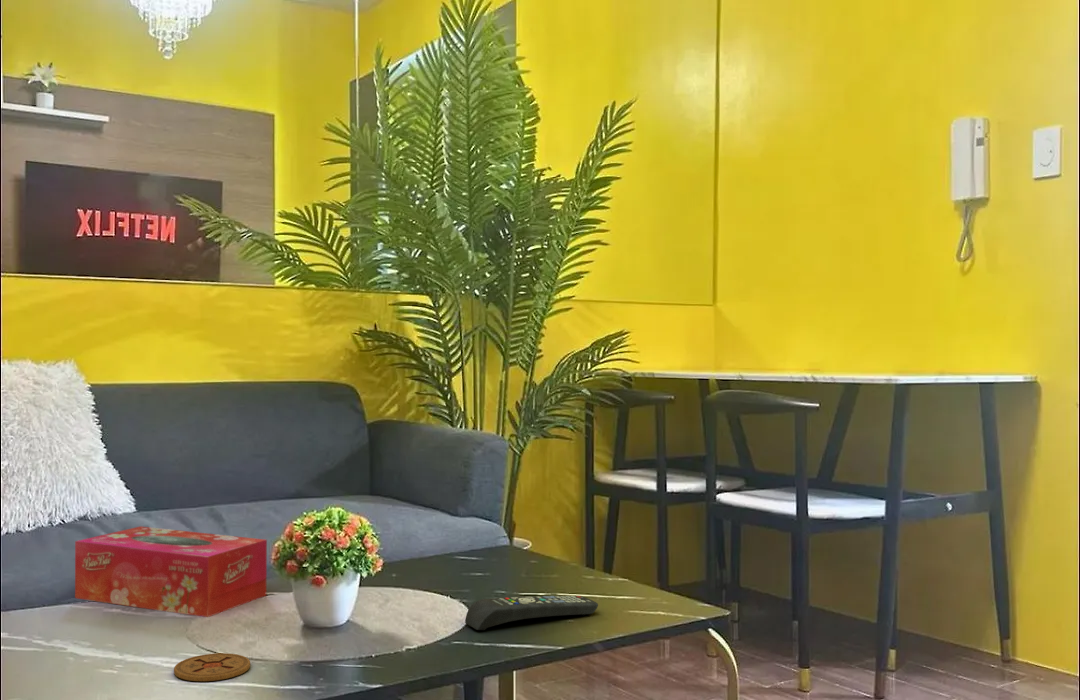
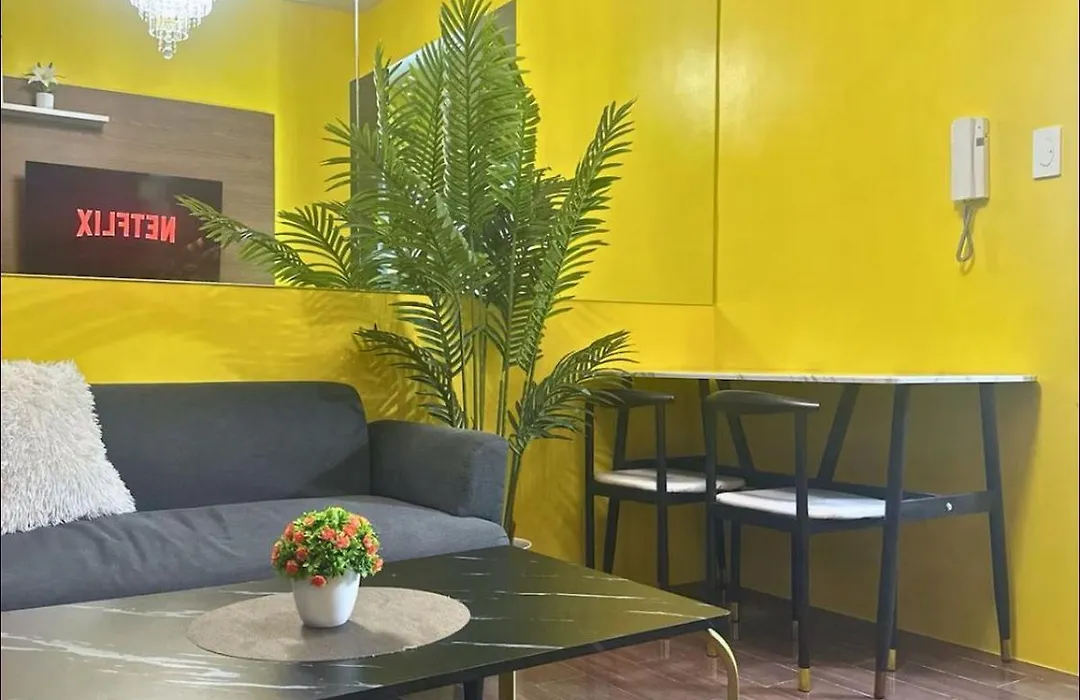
- remote control (532, 608)
- coaster (212, 666)
- tissue box (171, 568)
